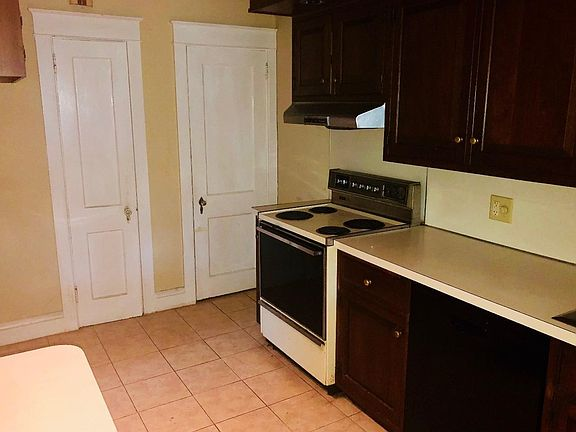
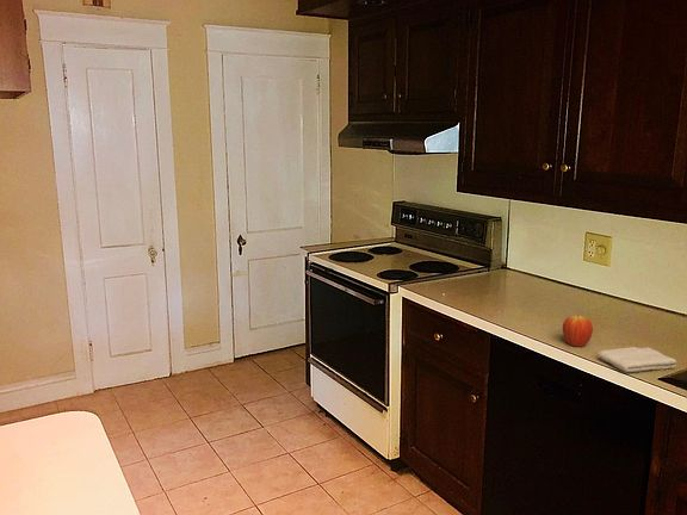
+ washcloth (637, 359)
+ fruit (577, 329)
